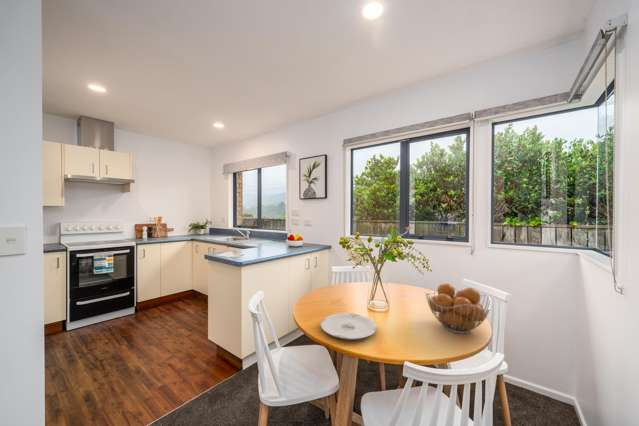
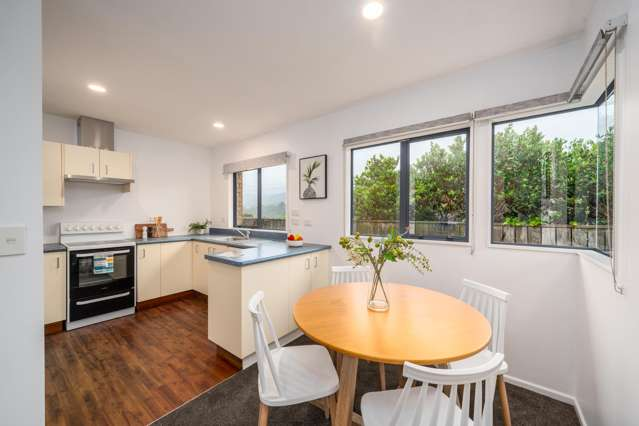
- fruit basket (456, 306)
- plate (348, 326)
